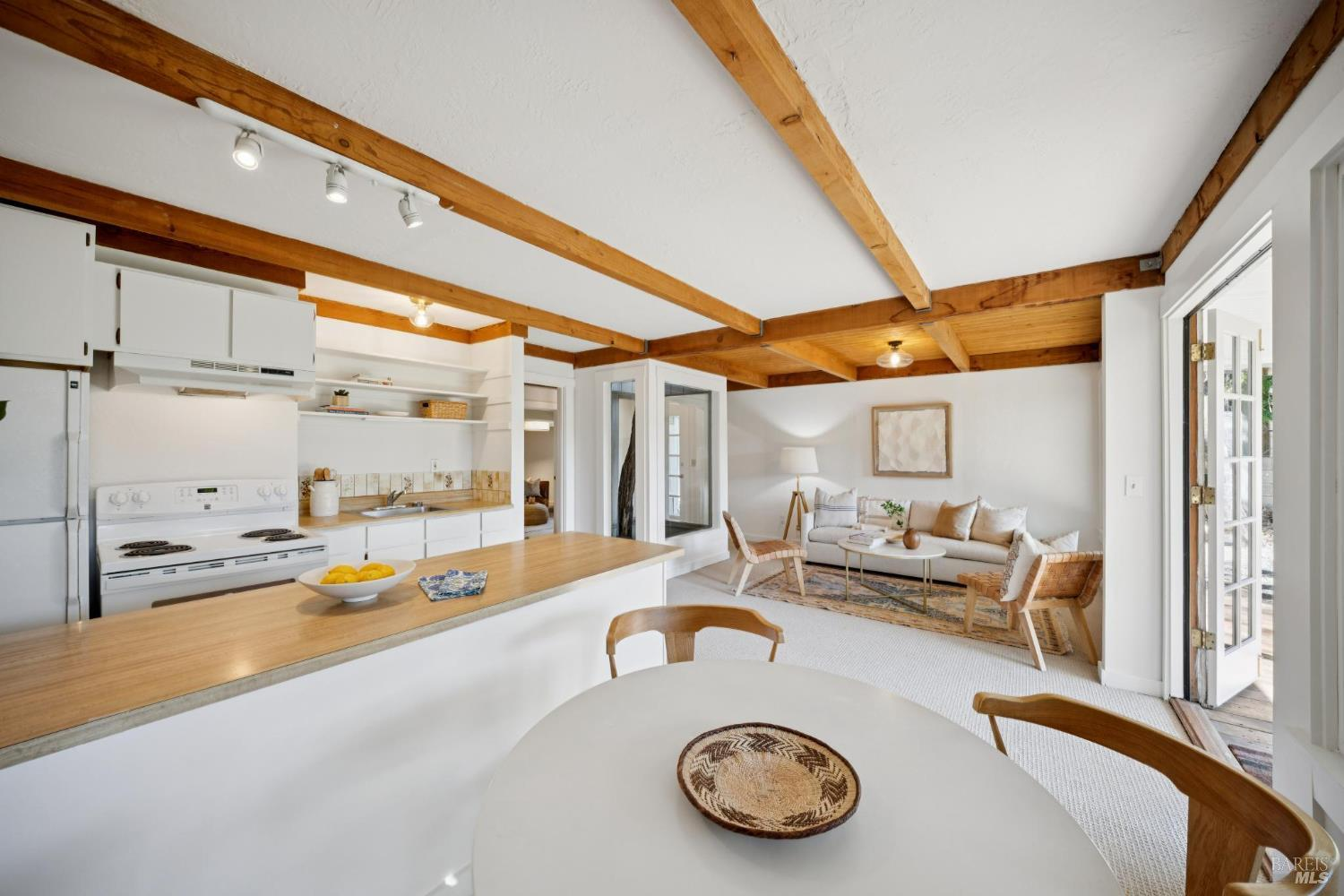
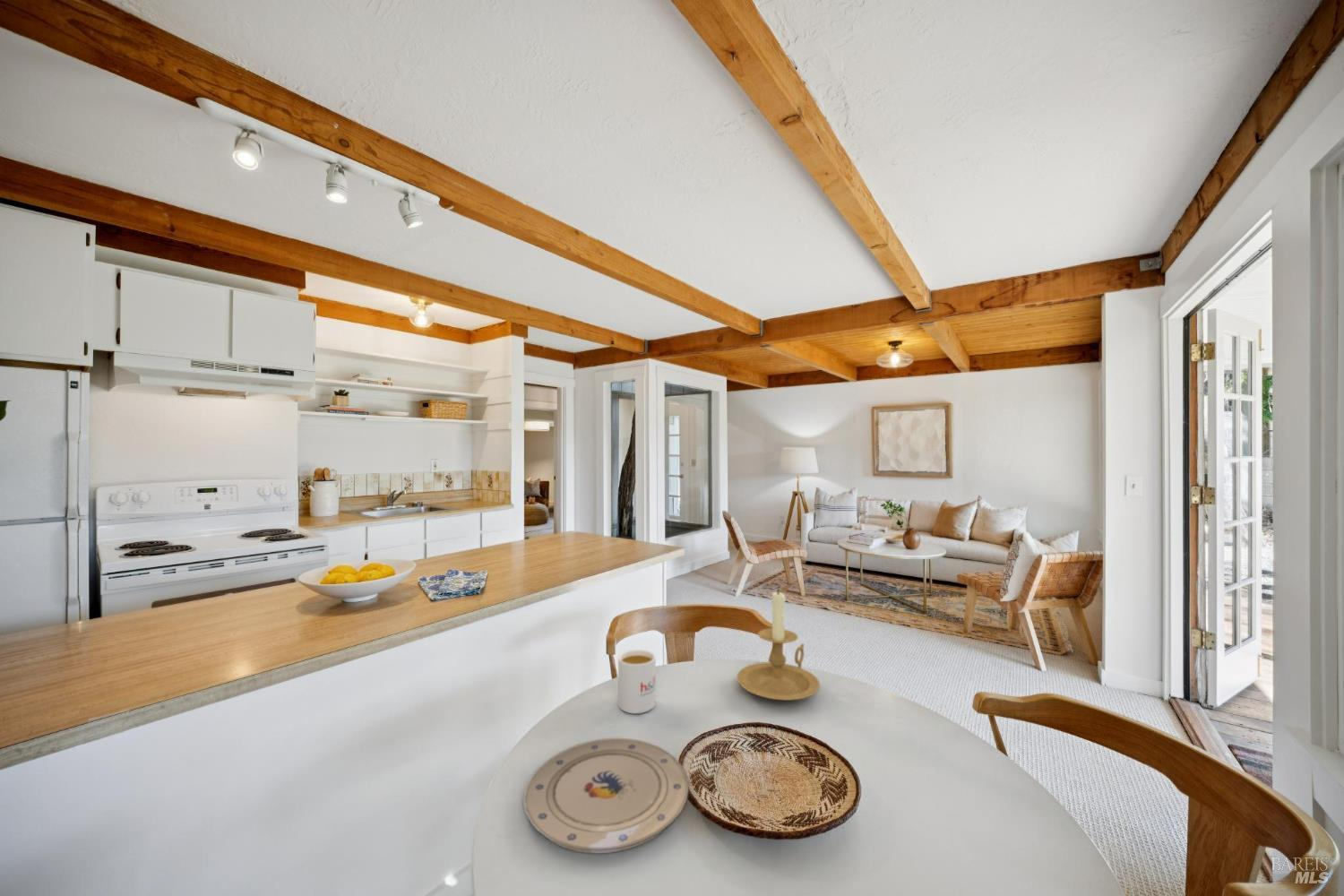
+ candle holder (778, 639)
+ plate (607, 788)
+ mug (638, 677)
